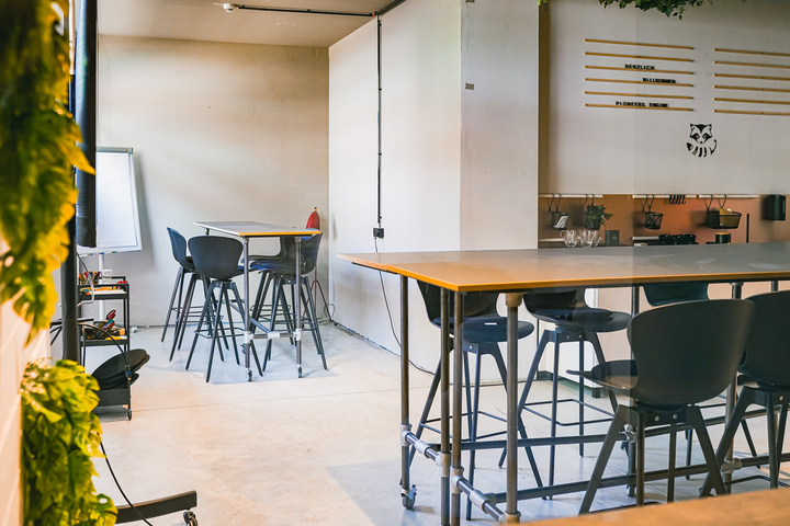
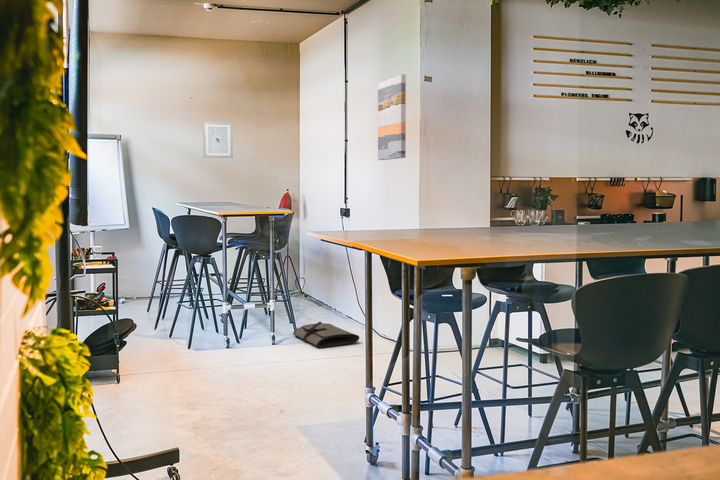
+ wall art (217, 140)
+ wall art (391, 119)
+ tool roll (325, 330)
